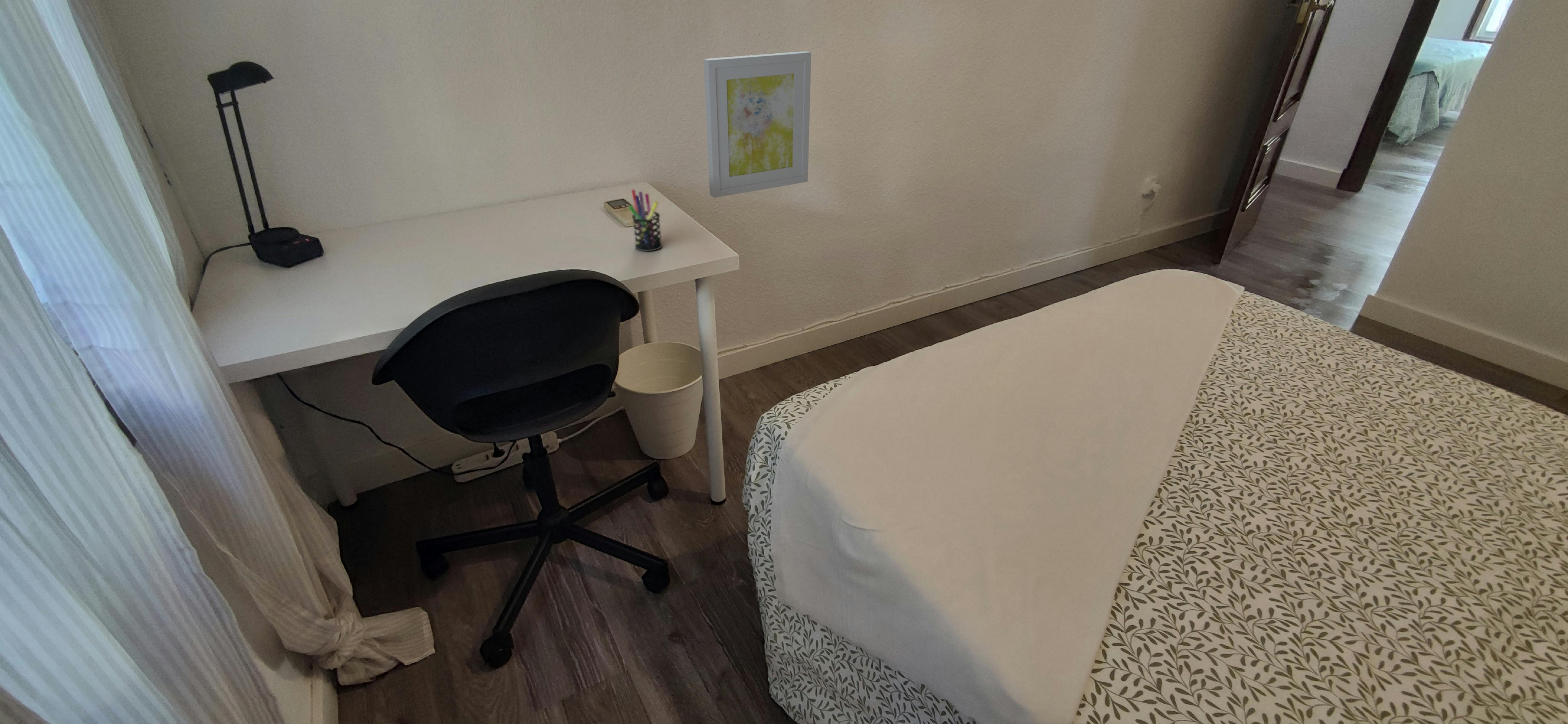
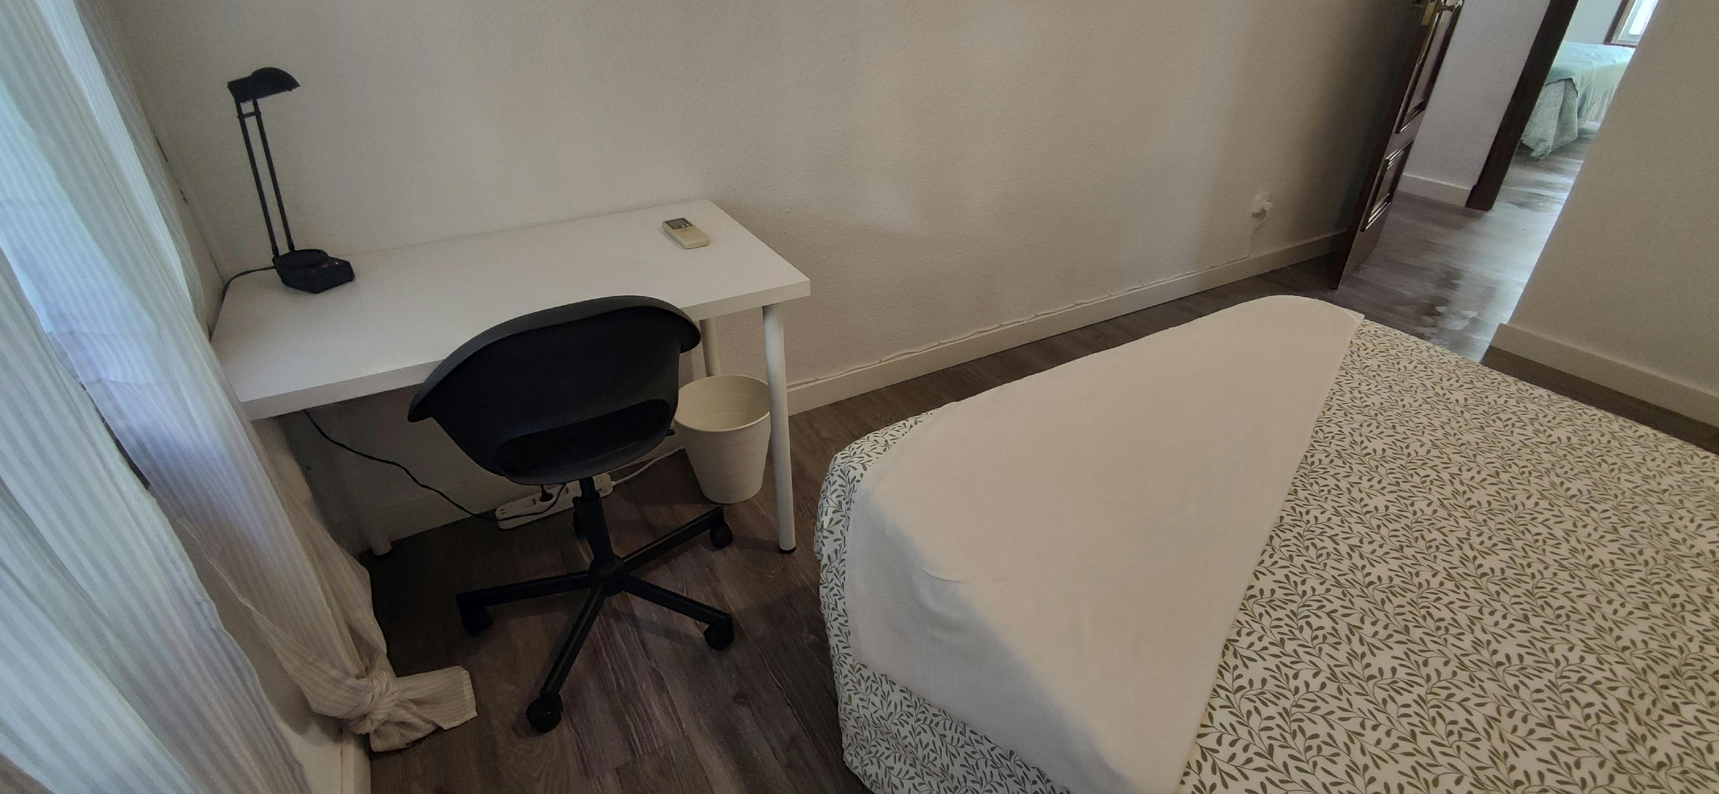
- pen holder (643, 220)
- wall art (760, 125)
